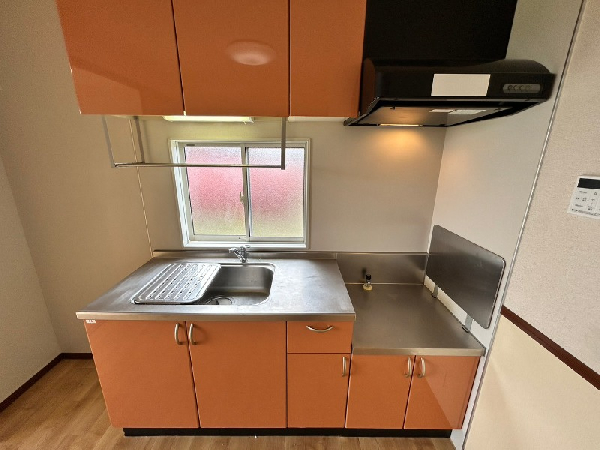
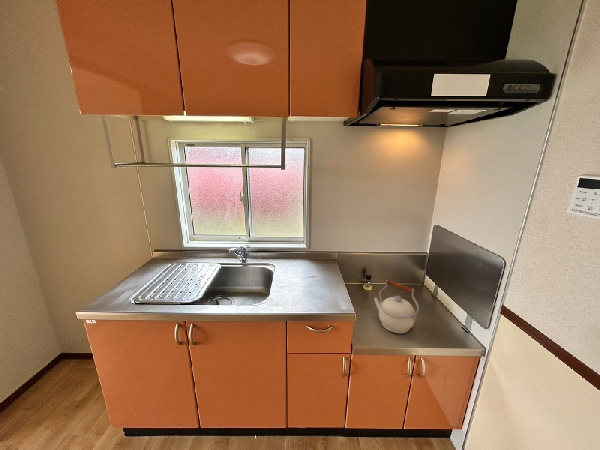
+ kettle (394, 304)
